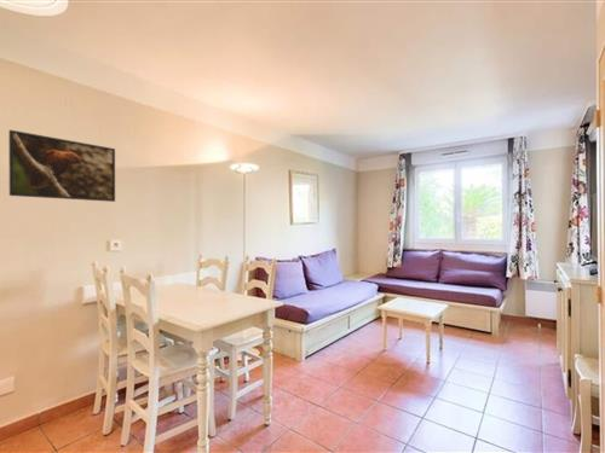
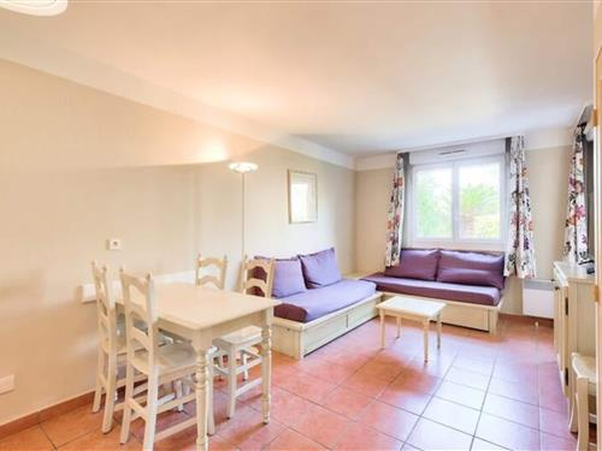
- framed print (68, 169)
